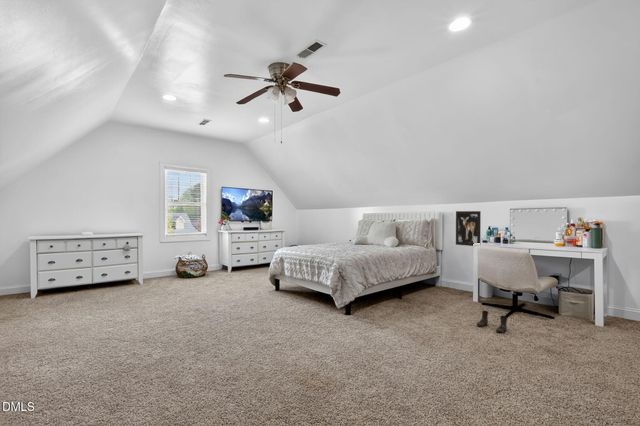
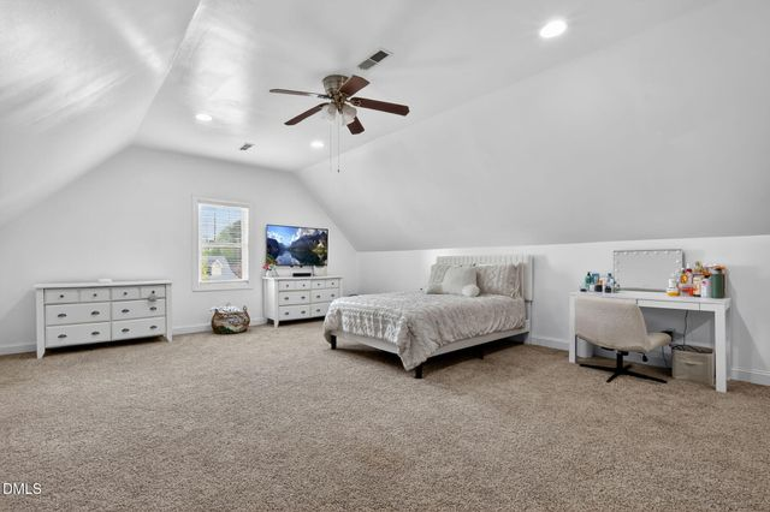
- wall art (467, 228)
- boots (487, 321)
